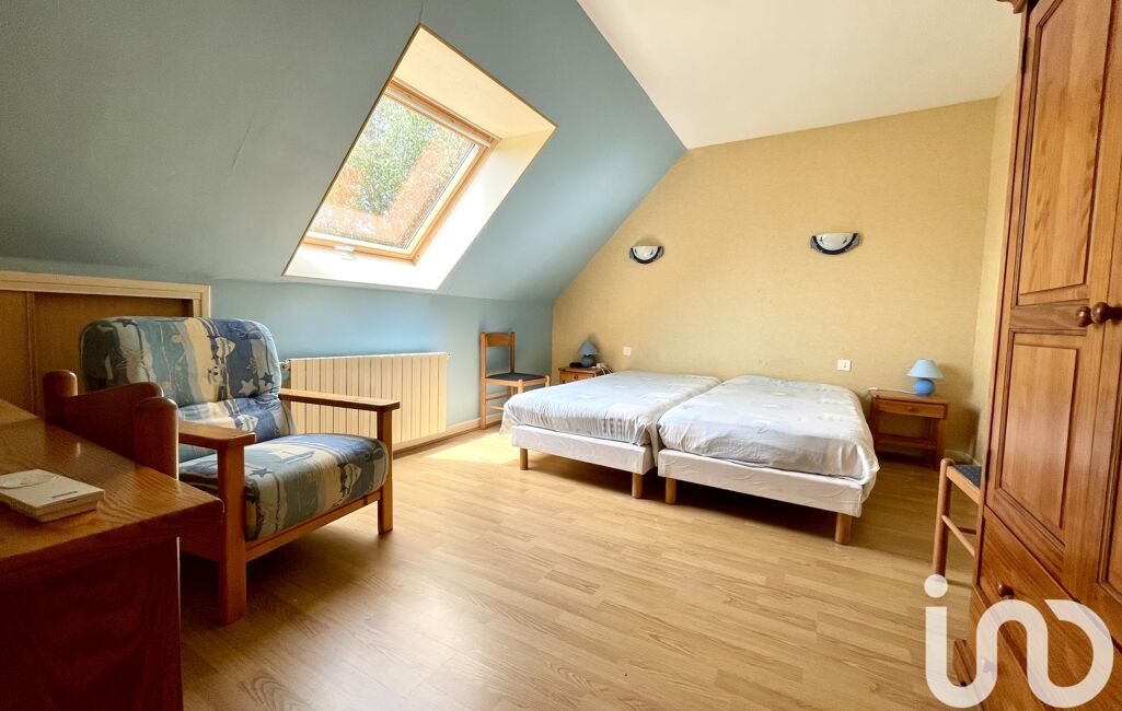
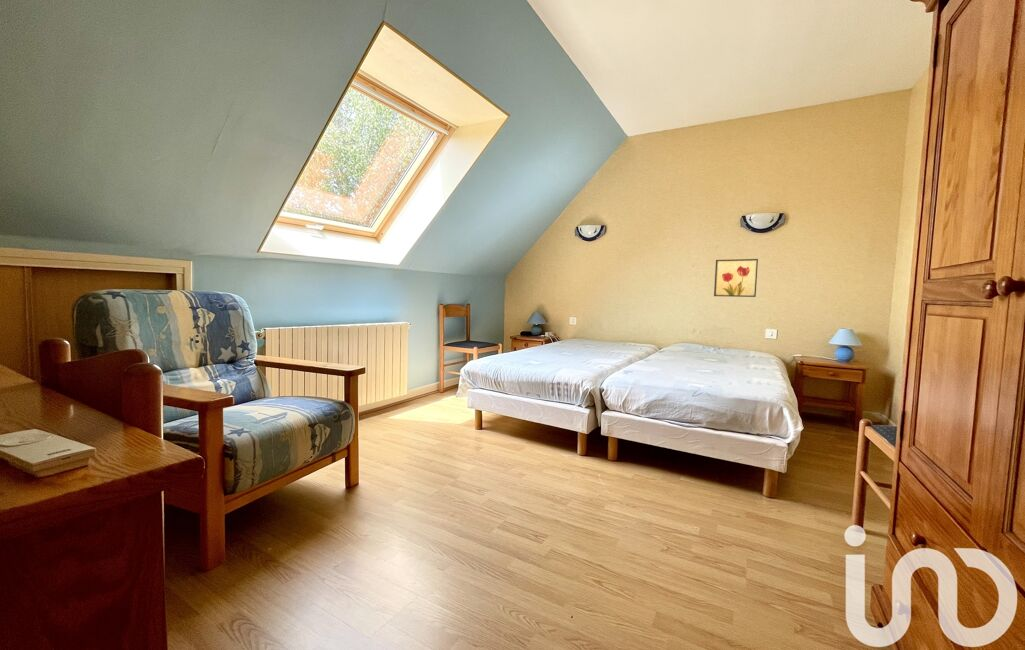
+ wall art (735, 278)
